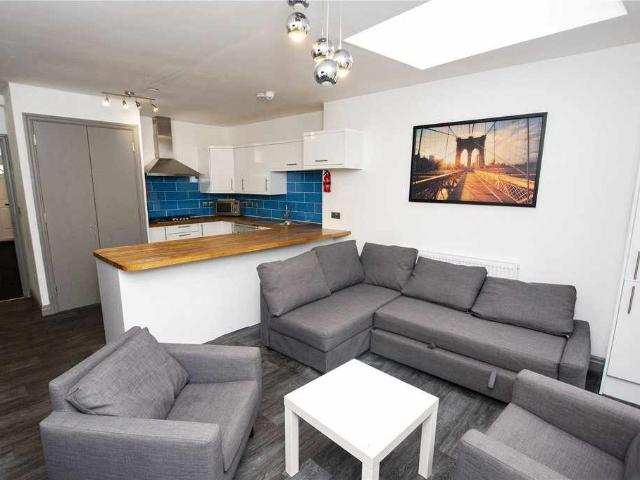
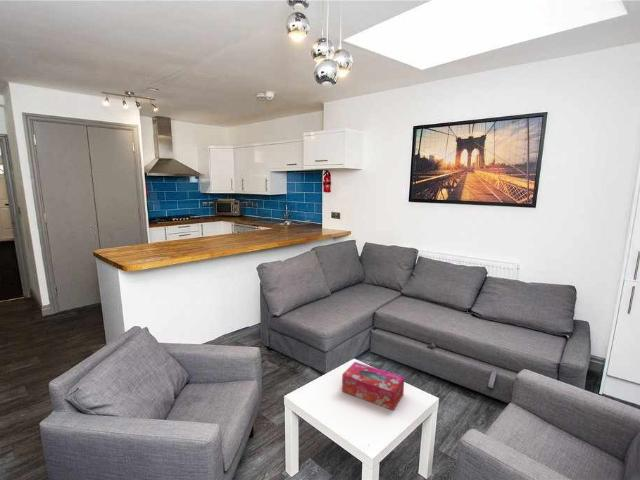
+ tissue box (372, 384)
